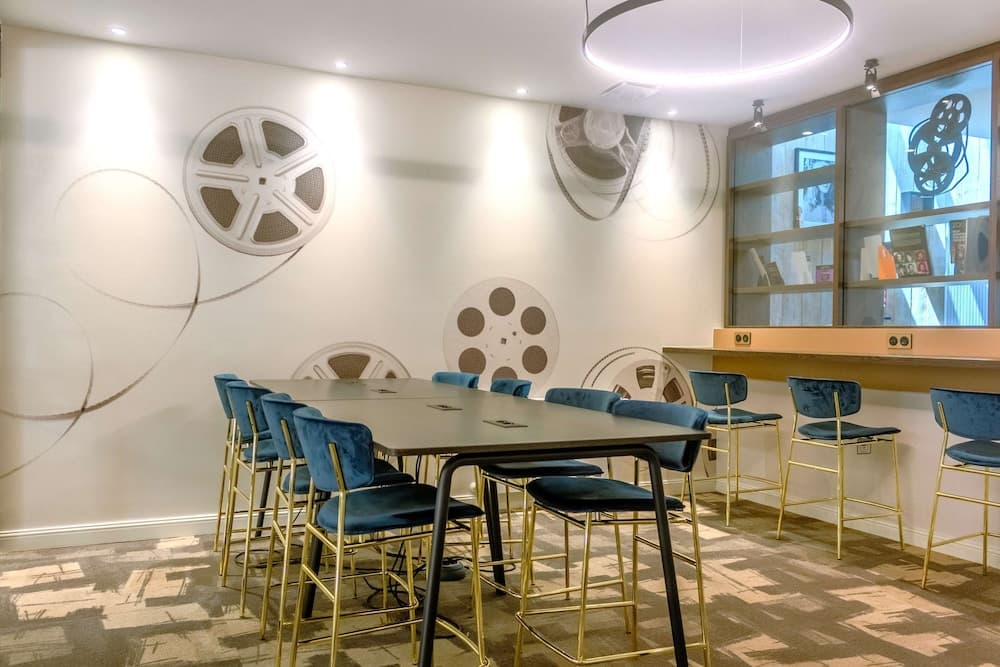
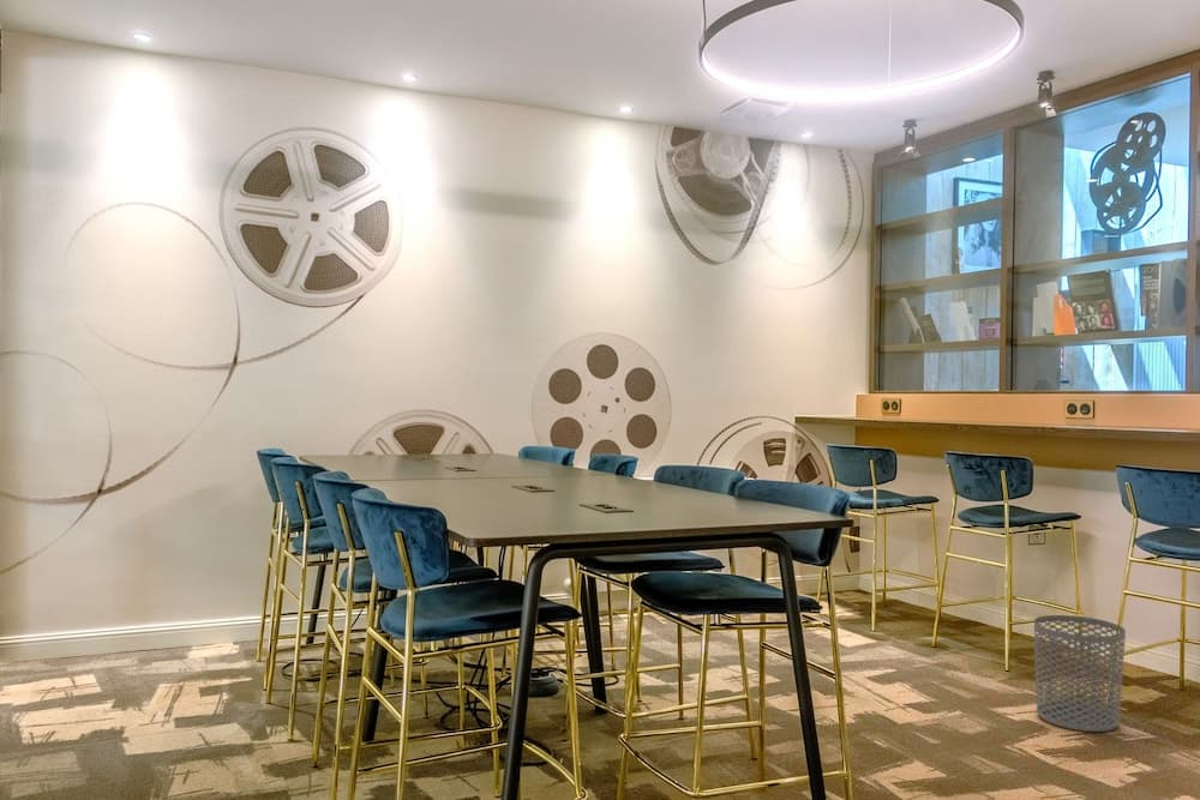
+ waste bin (1078, 672)
